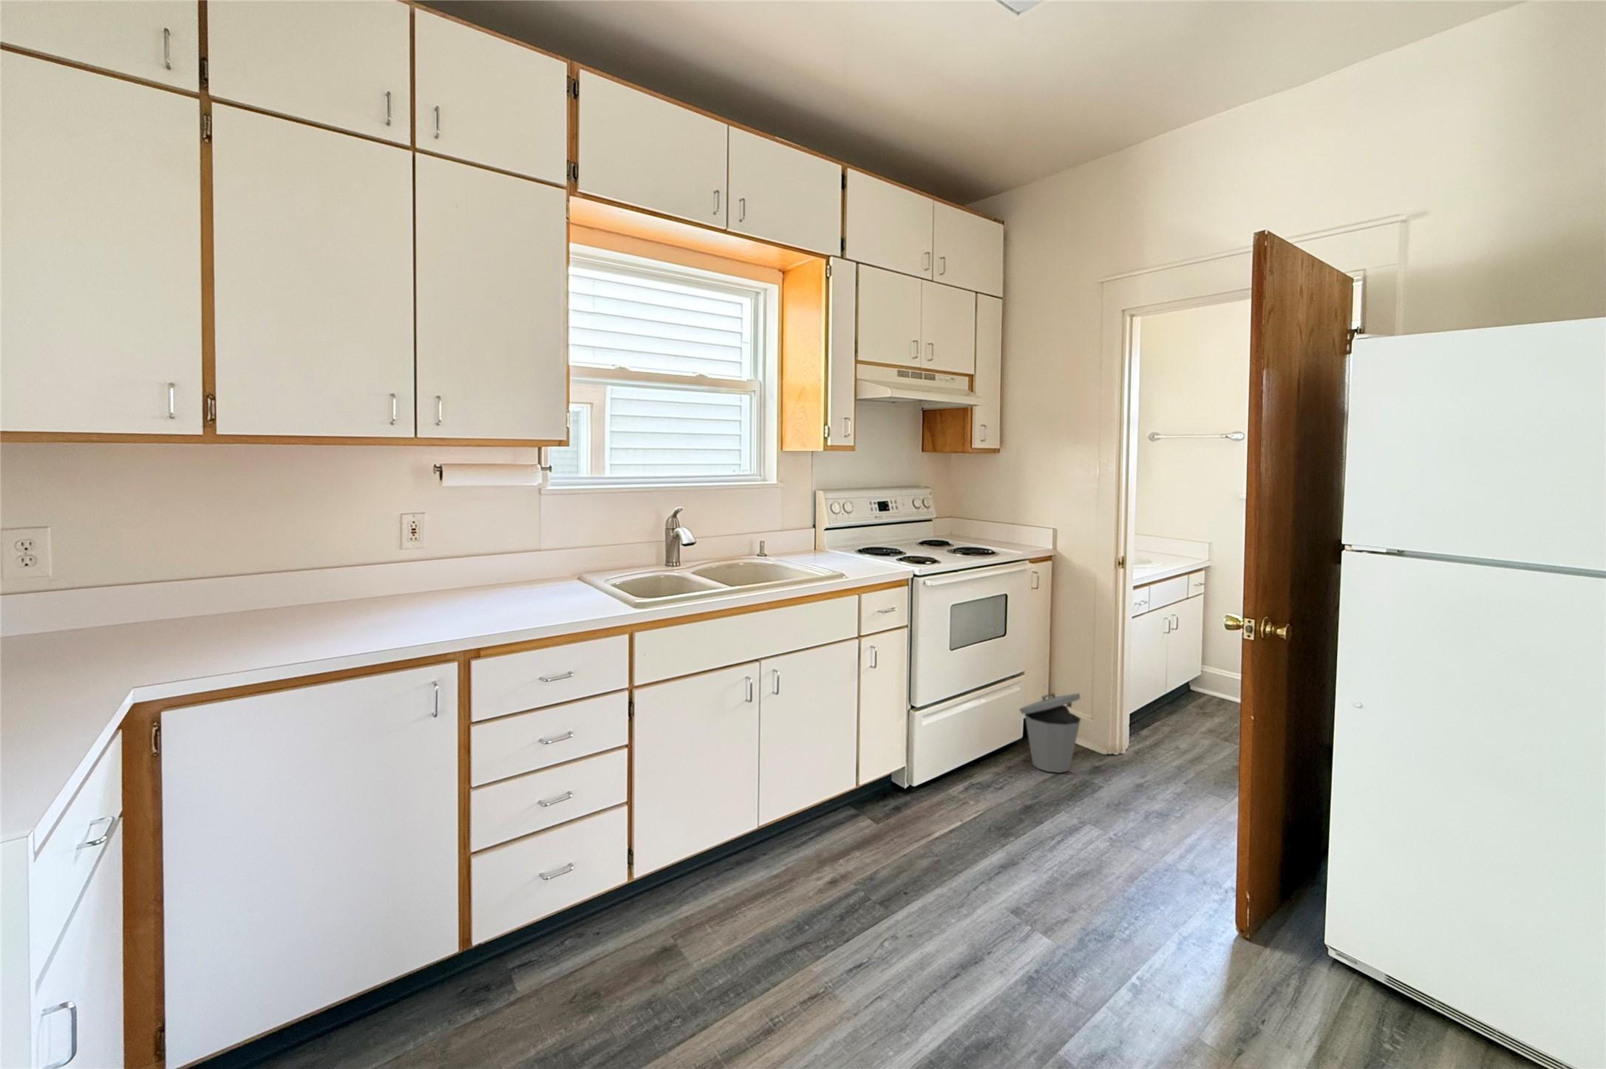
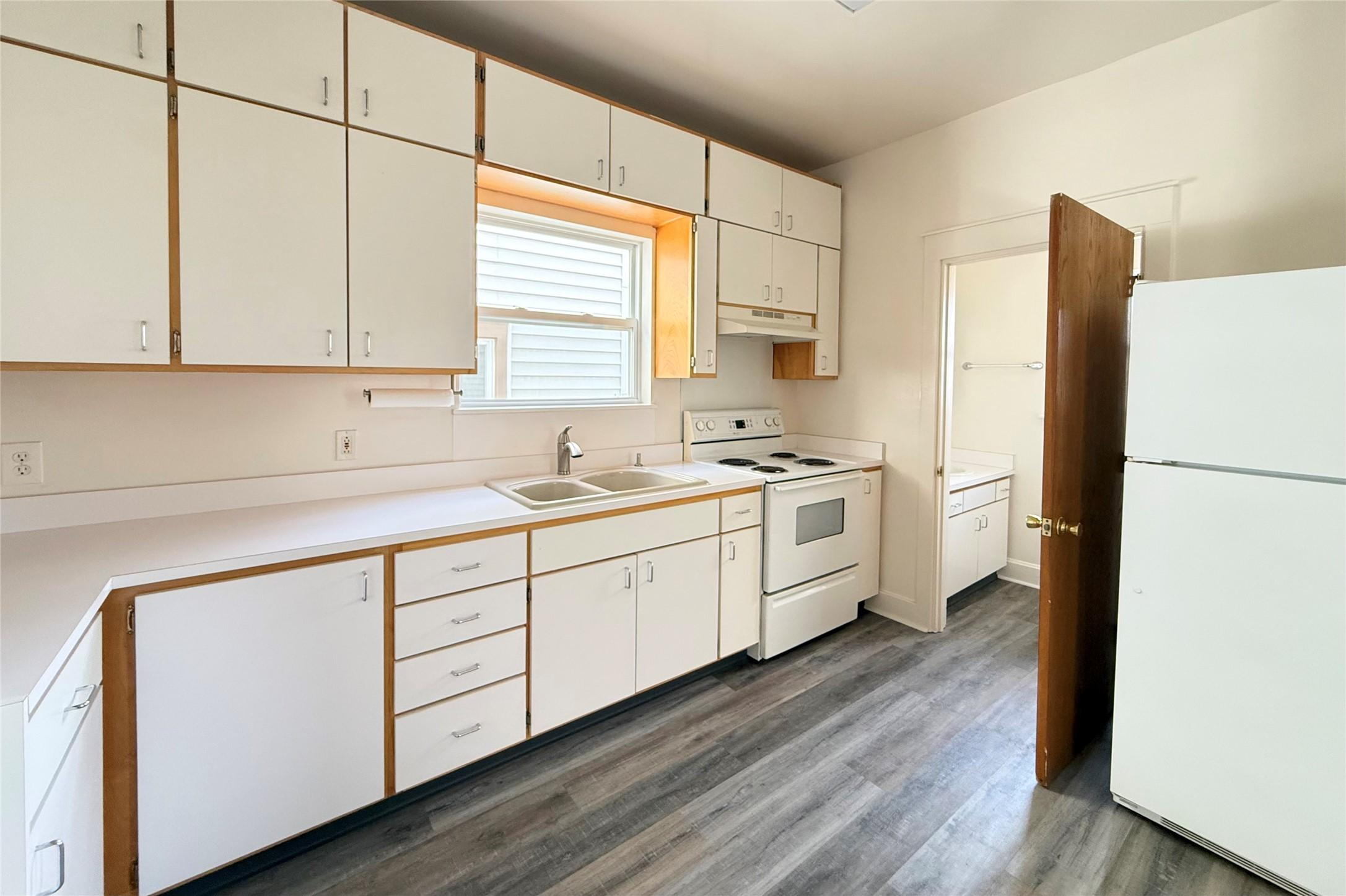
- trash can (1050, 727)
